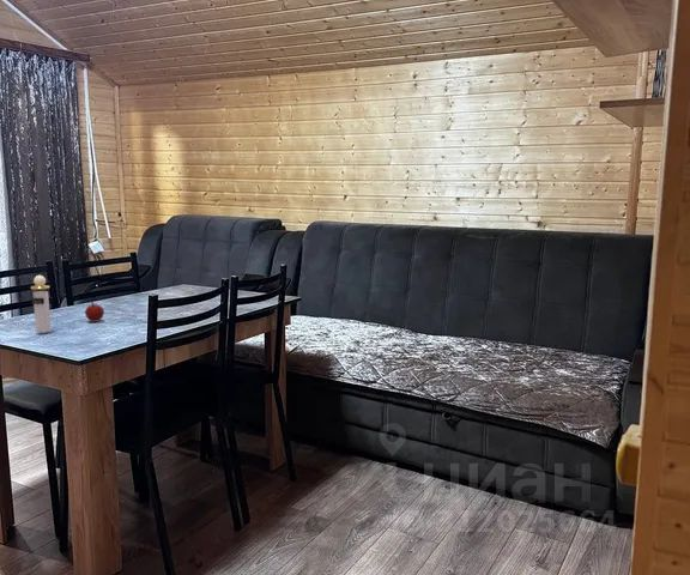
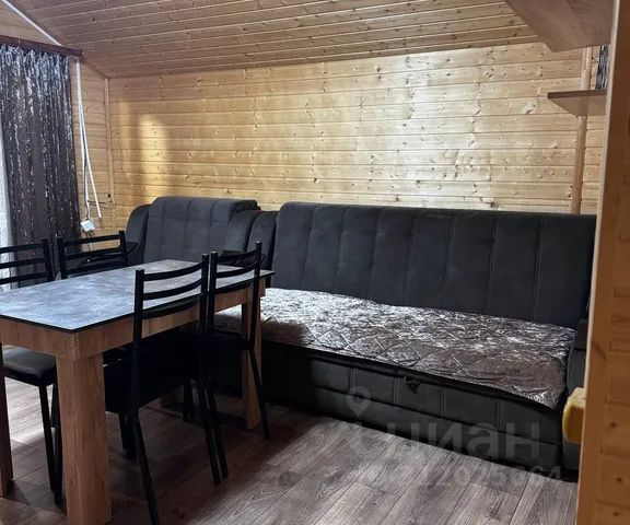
- perfume bottle (41, 303)
- apple (93, 310)
